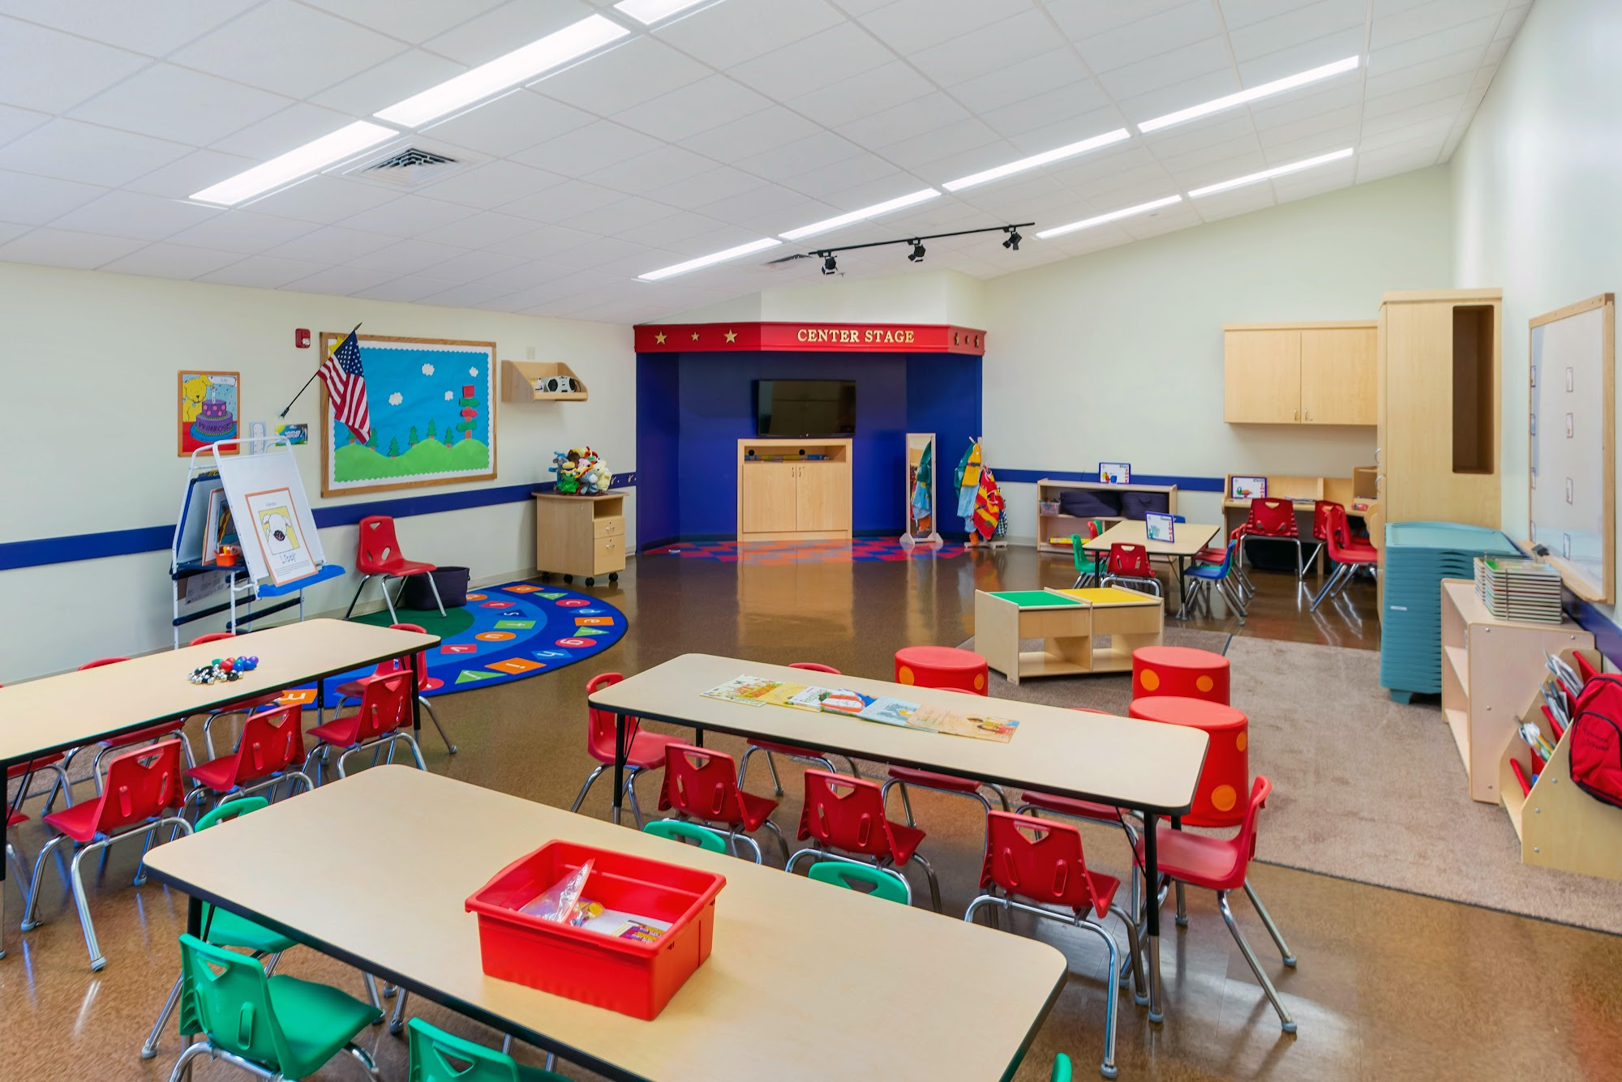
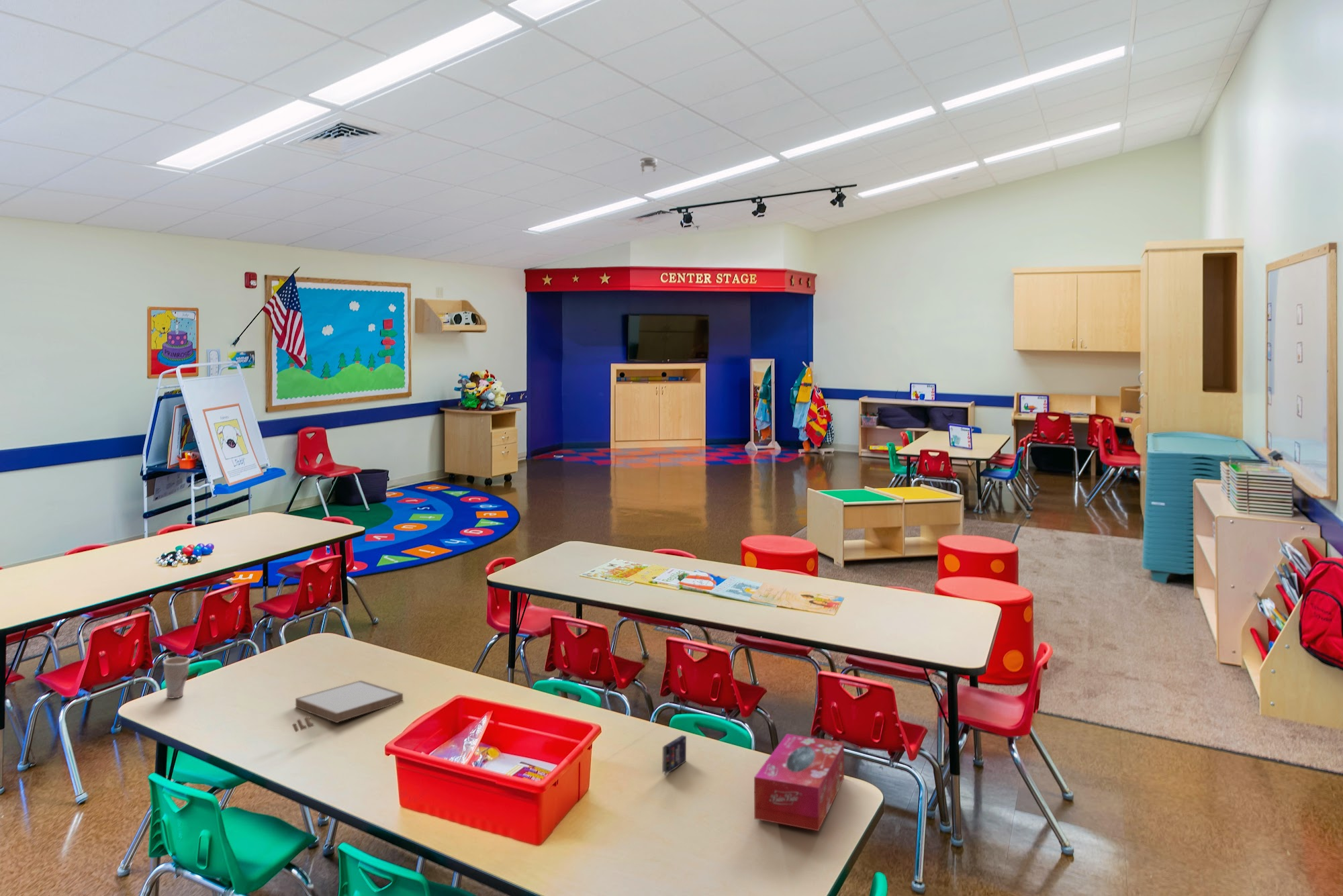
+ crayon box (674, 754)
+ puzzle (331, 704)
+ smoke detector (648, 167)
+ cup (177, 678)
+ tissue box (801, 779)
